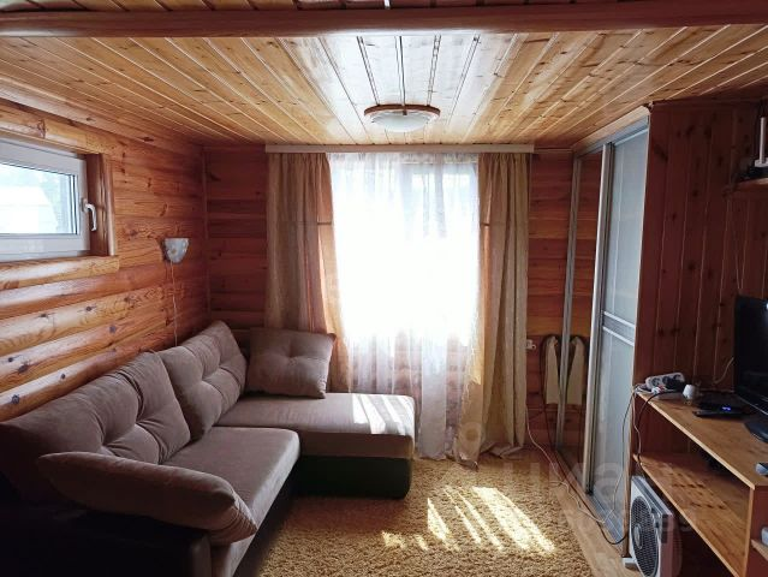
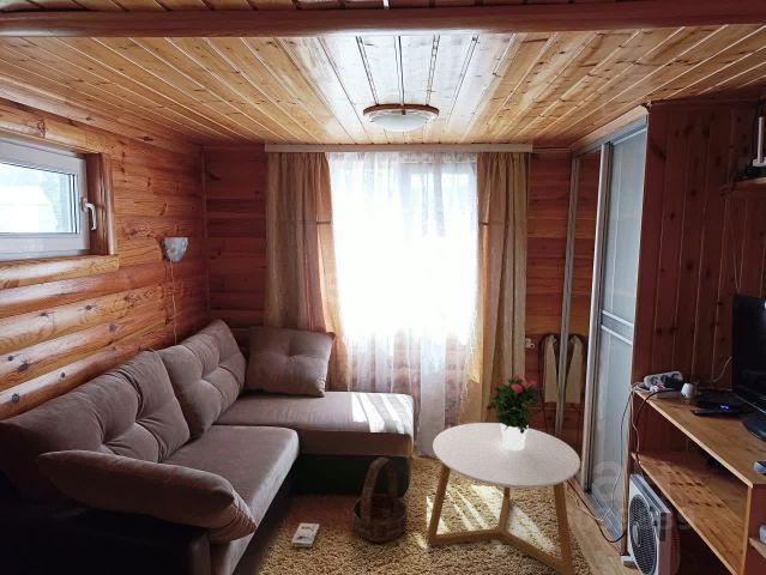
+ coffee table (503, 491)
+ potted flower (515, 411)
+ basket (379, 495)
+ paperback book (306, 535)
